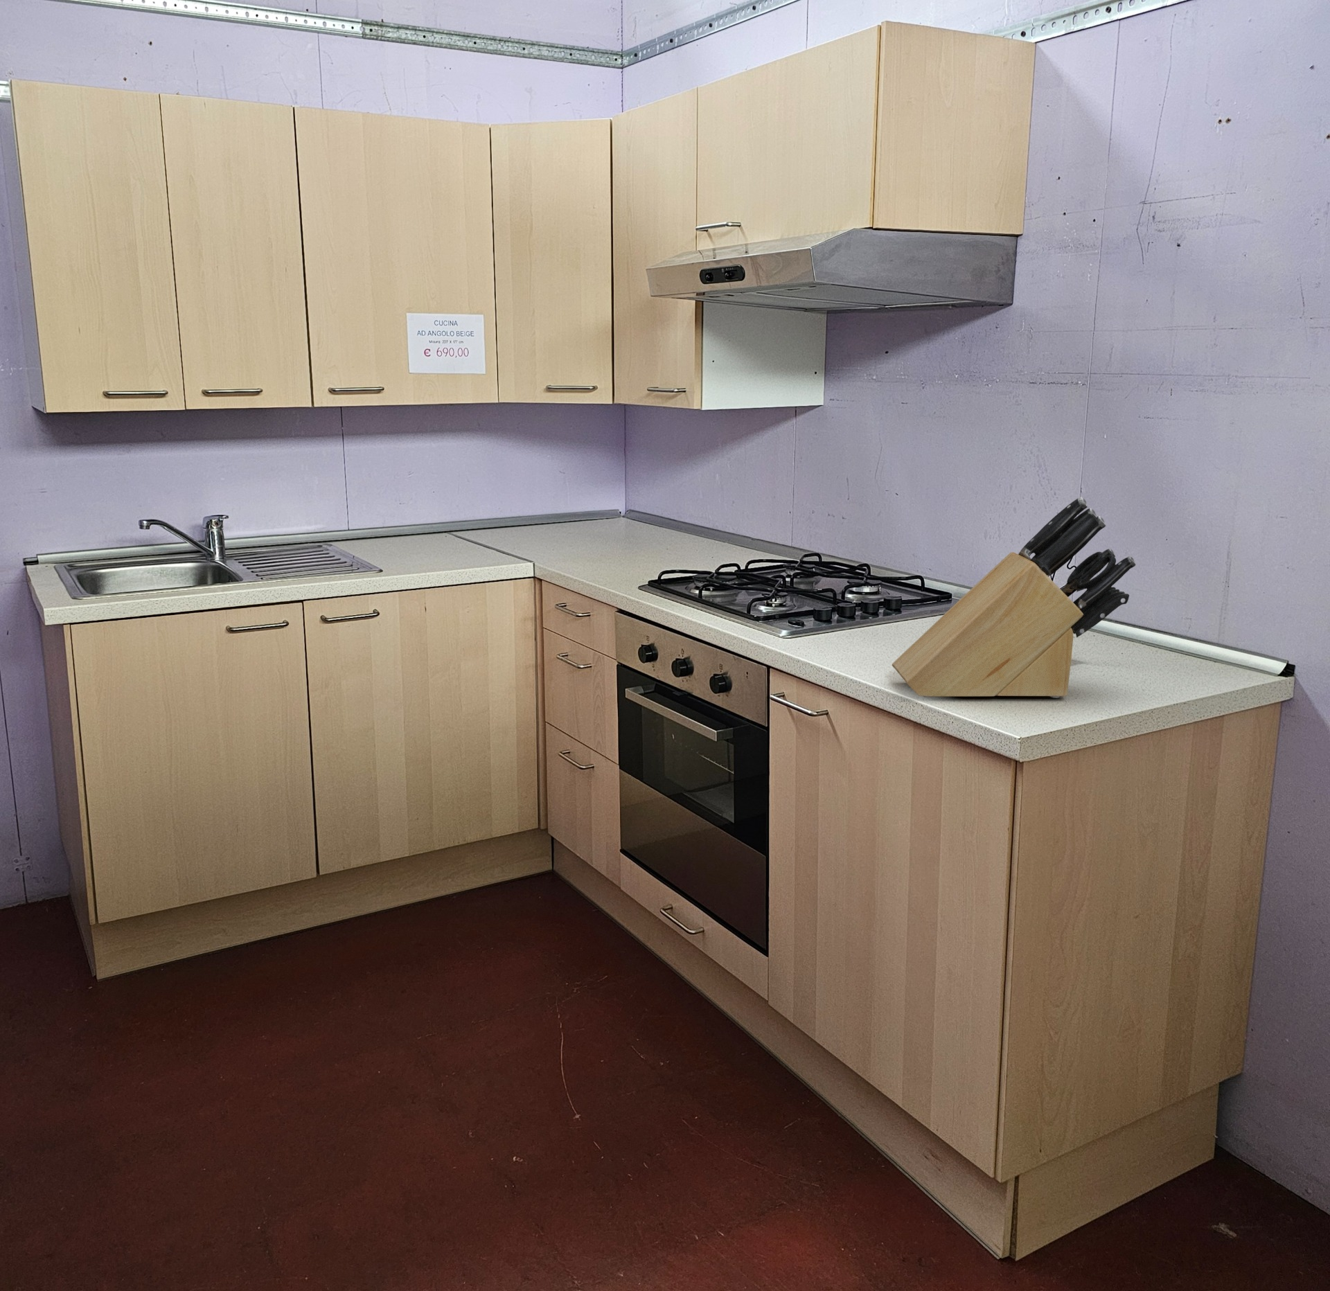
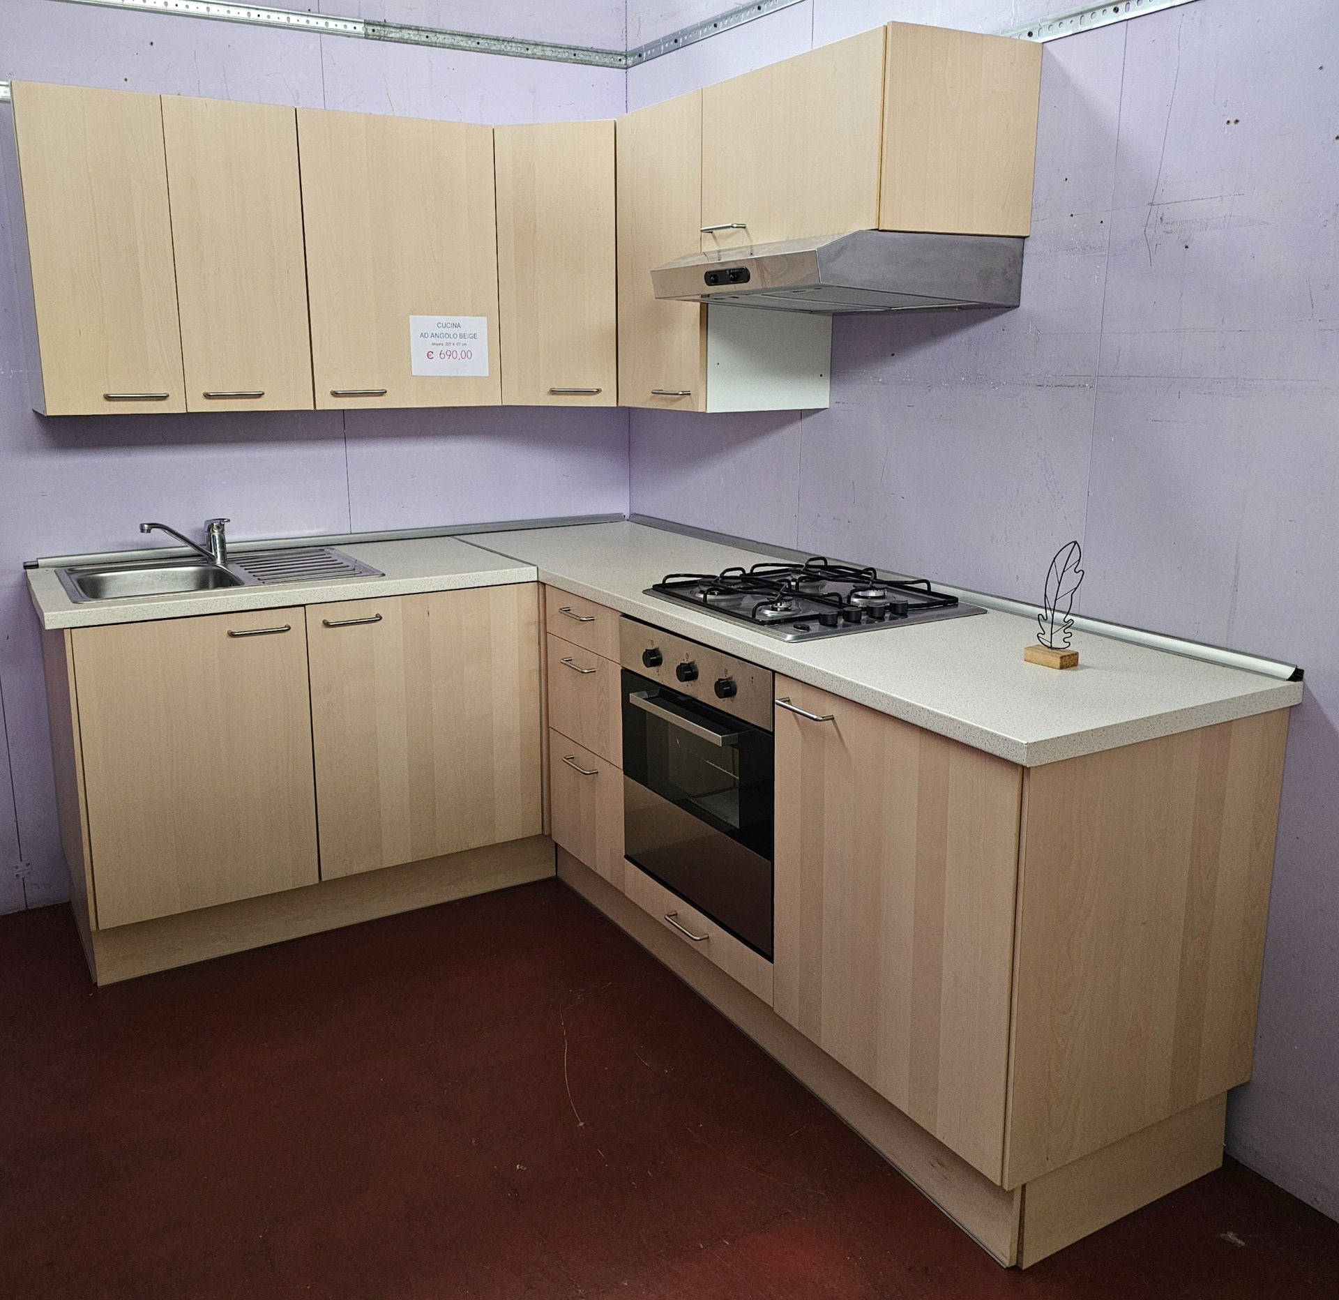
- knife block (1012, 596)
